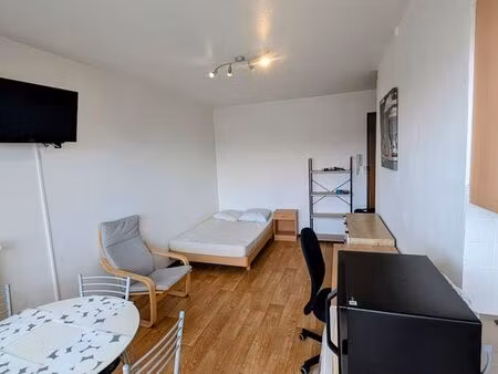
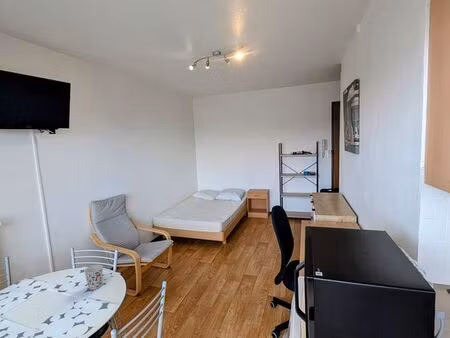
+ cup (94, 277)
